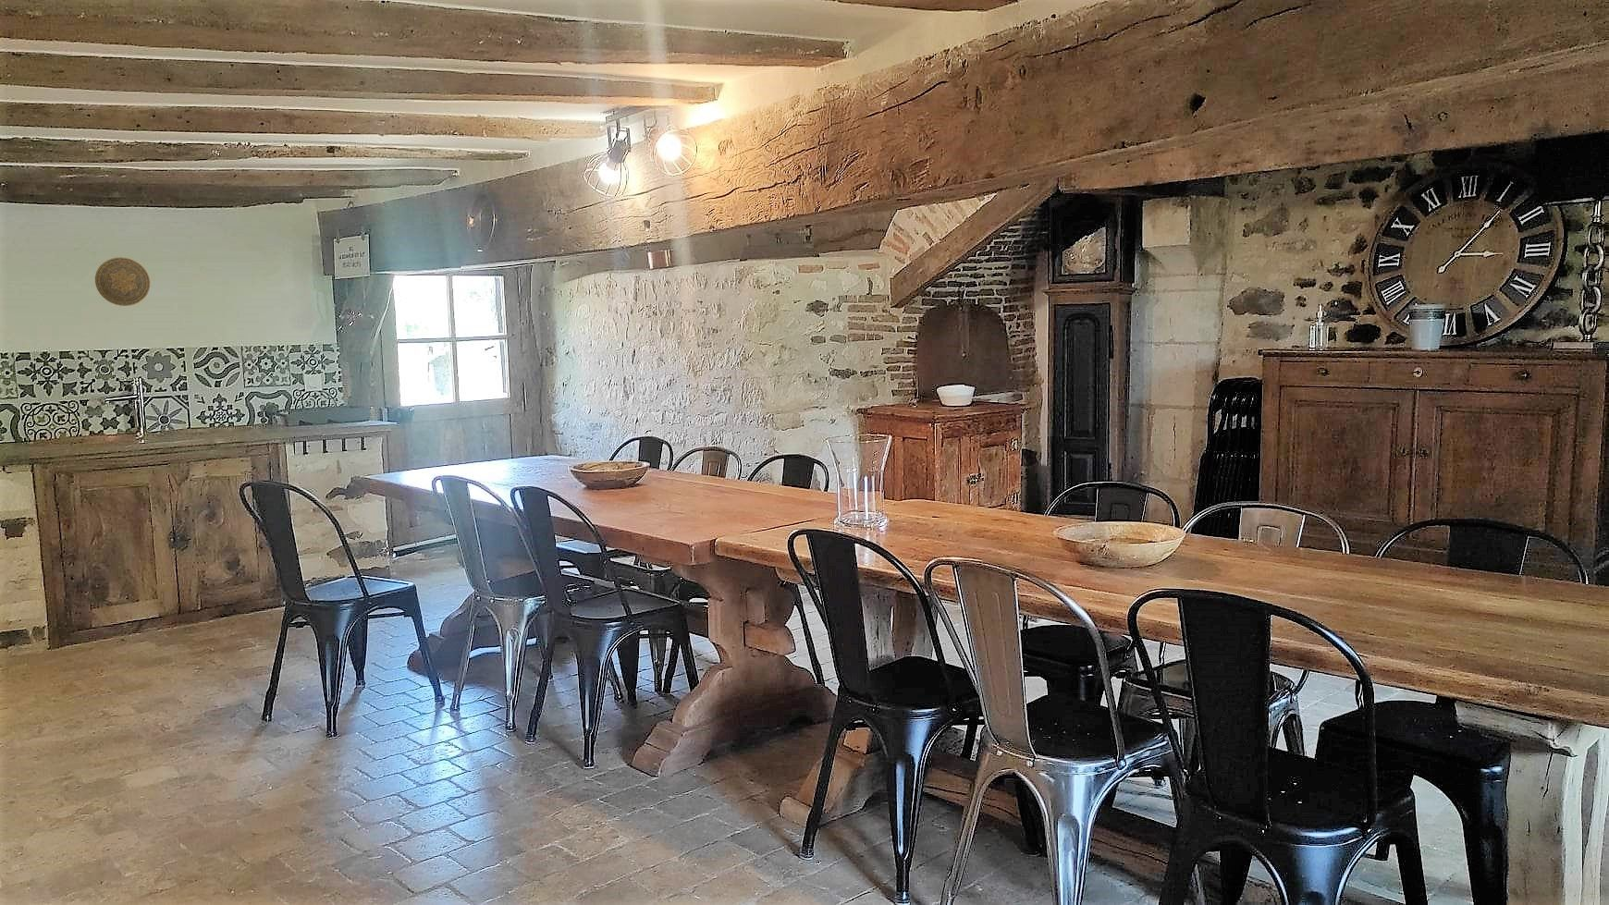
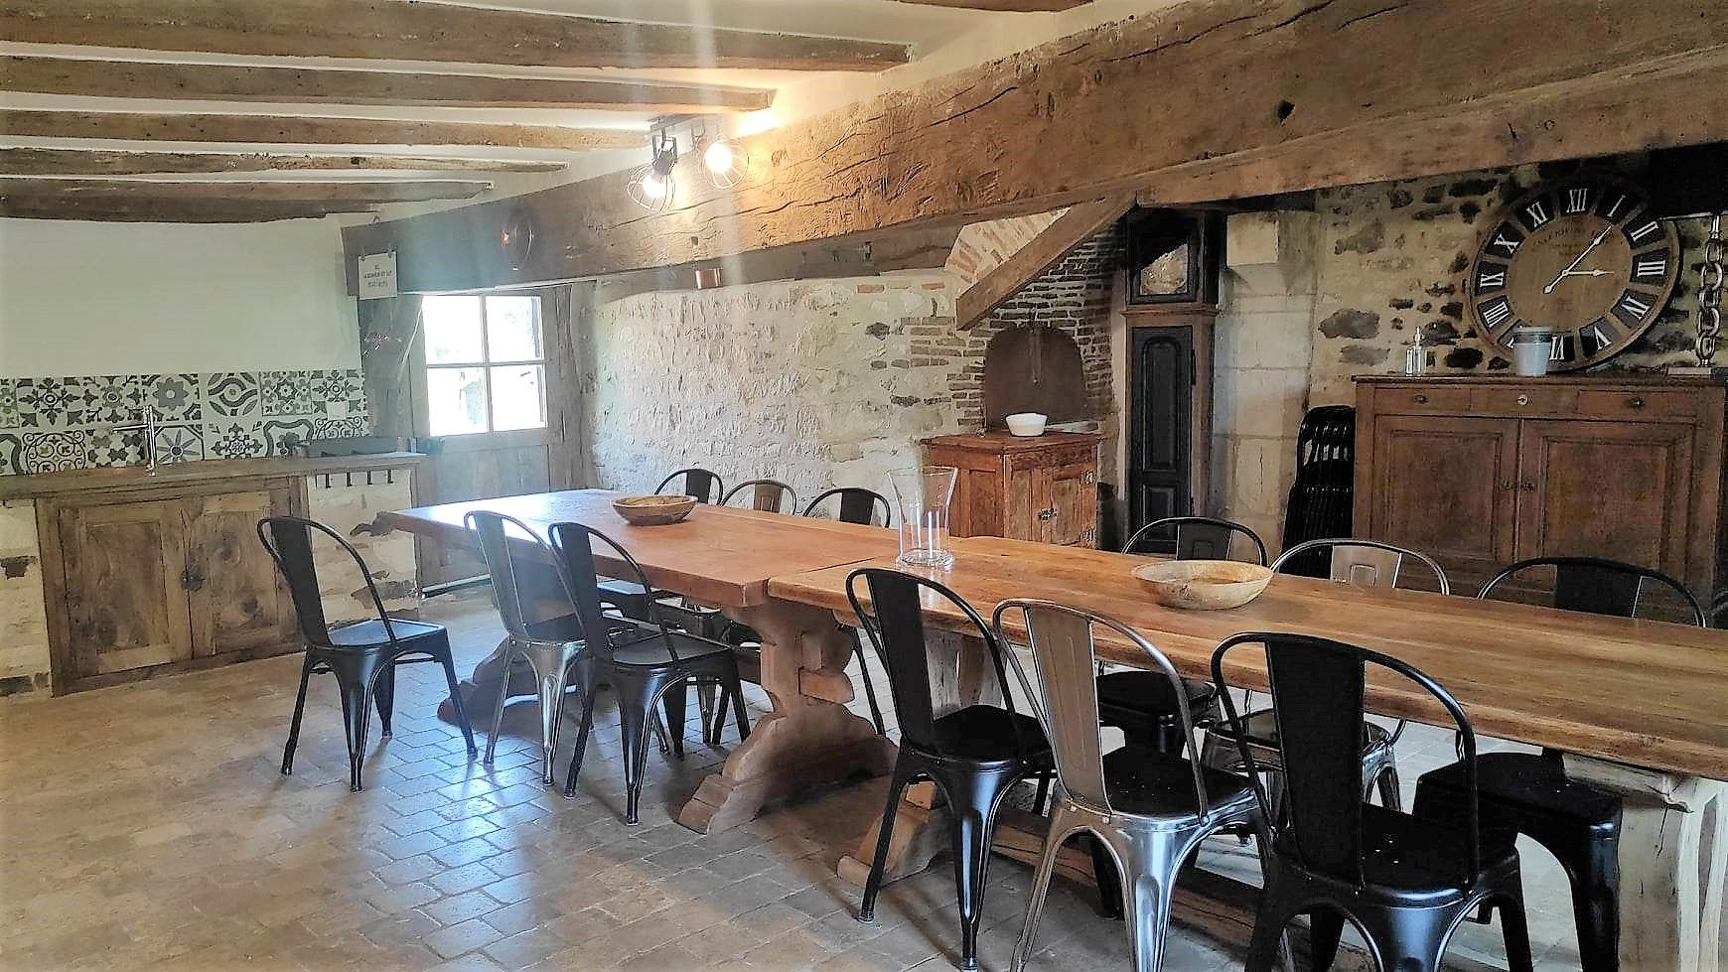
- decorative plate (123, 281)
